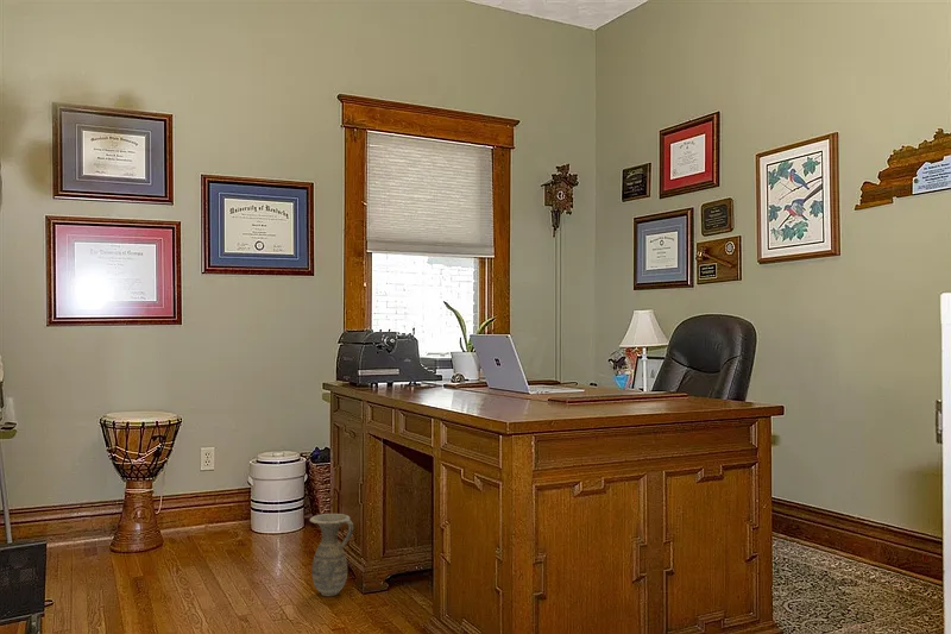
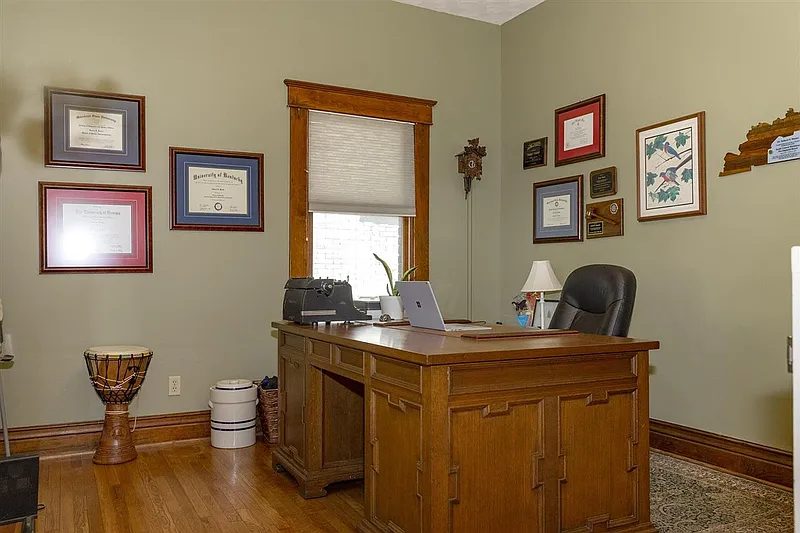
- ceramic jug (329, 554)
